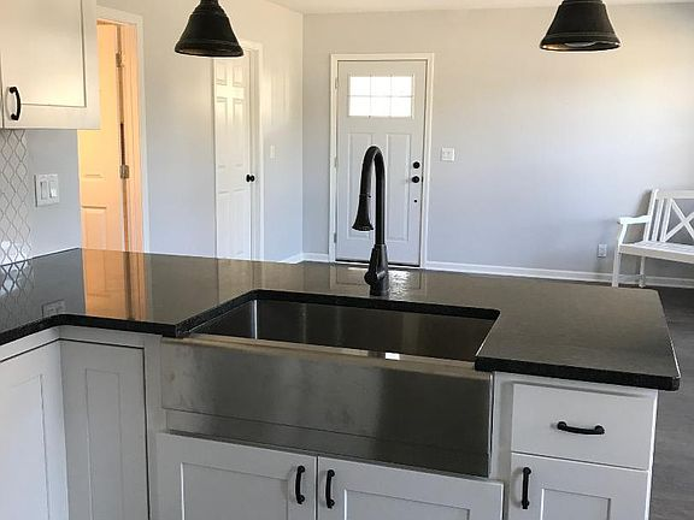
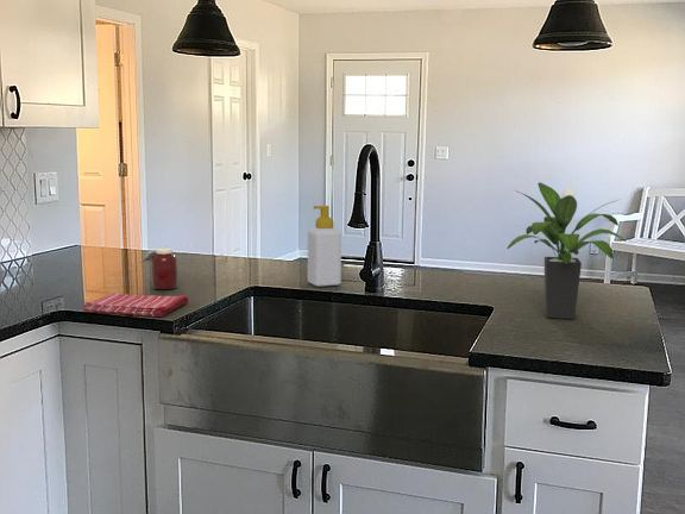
+ dish towel (137, 302)
+ potted plant (564, 251)
+ soap bottle (323, 245)
+ jar (161, 268)
